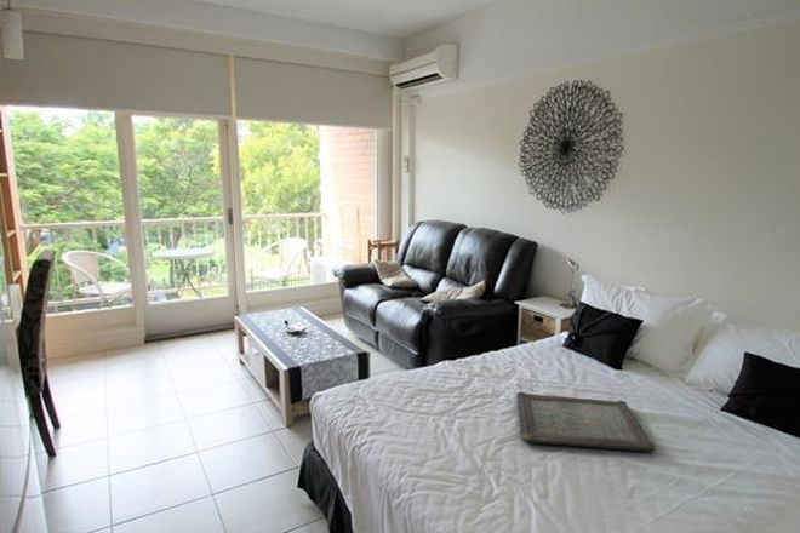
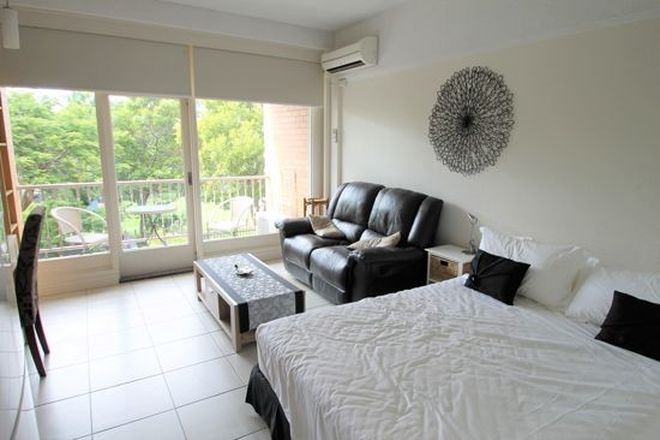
- serving tray (577, 419)
